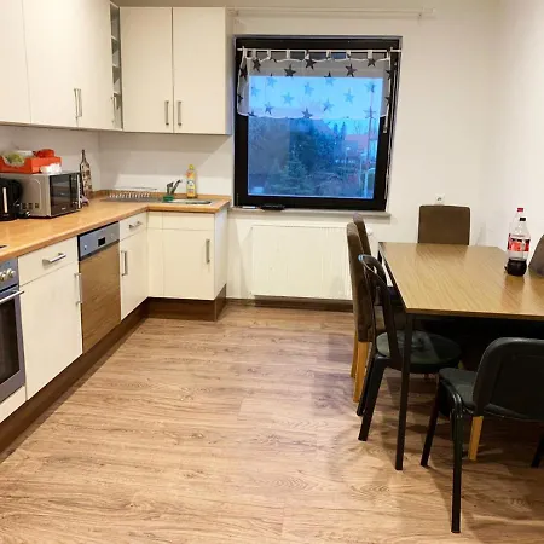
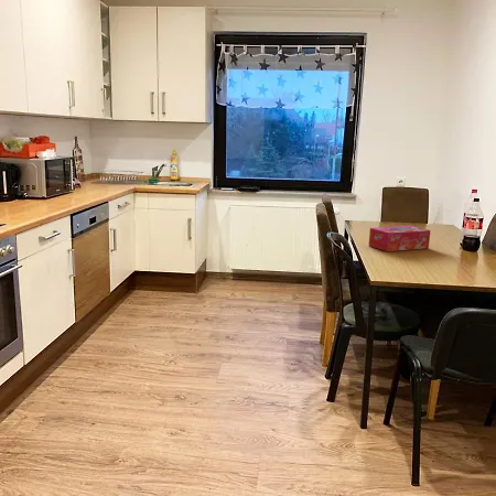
+ tissue box (399, 238)
